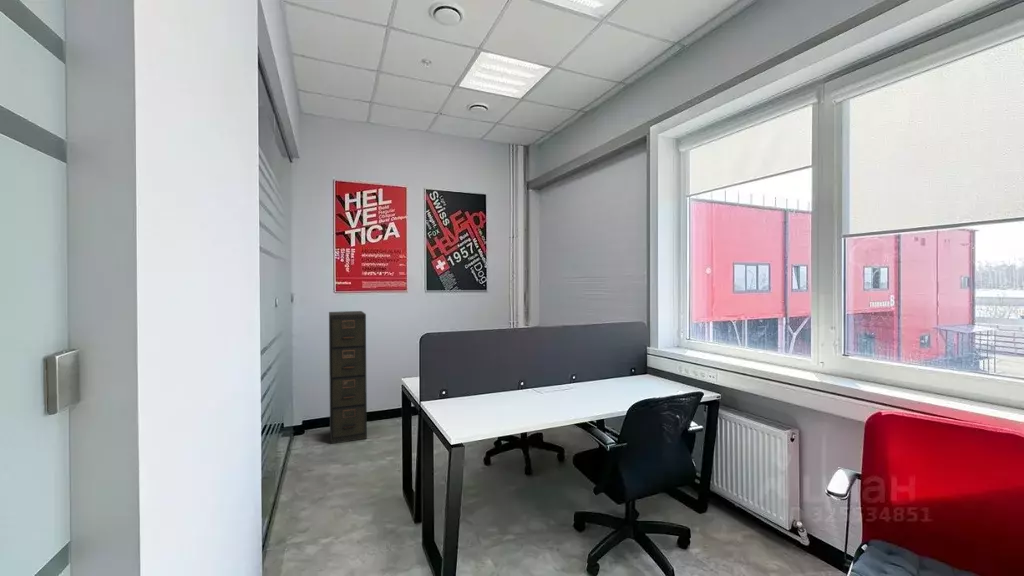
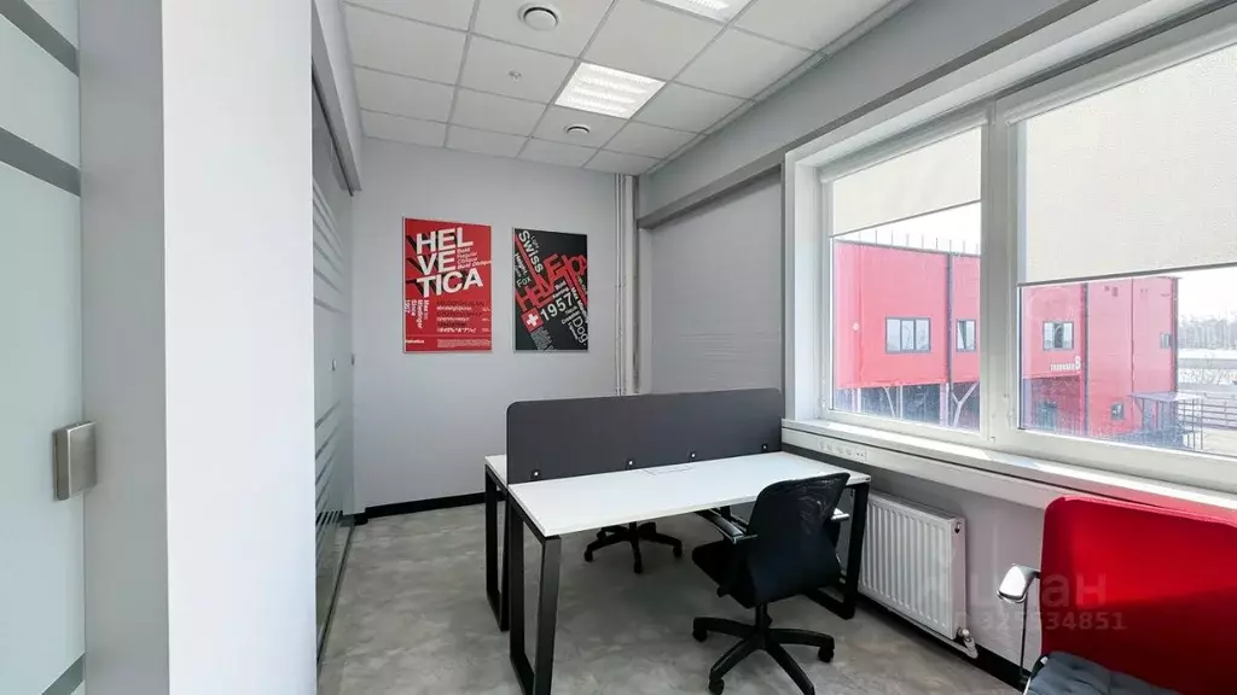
- filing cabinet (347, 373)
